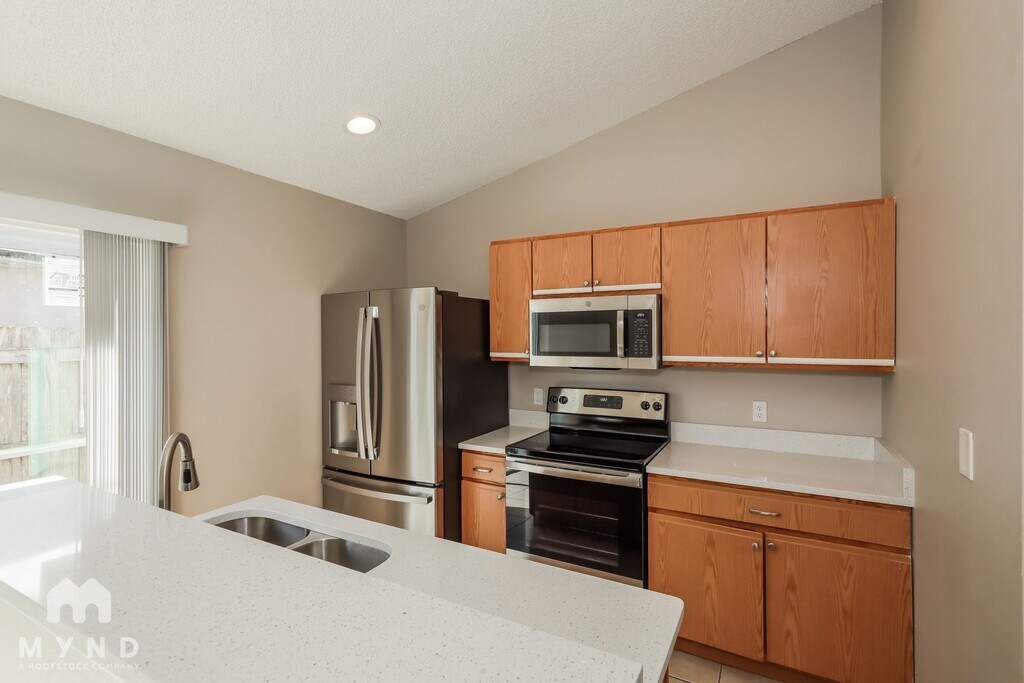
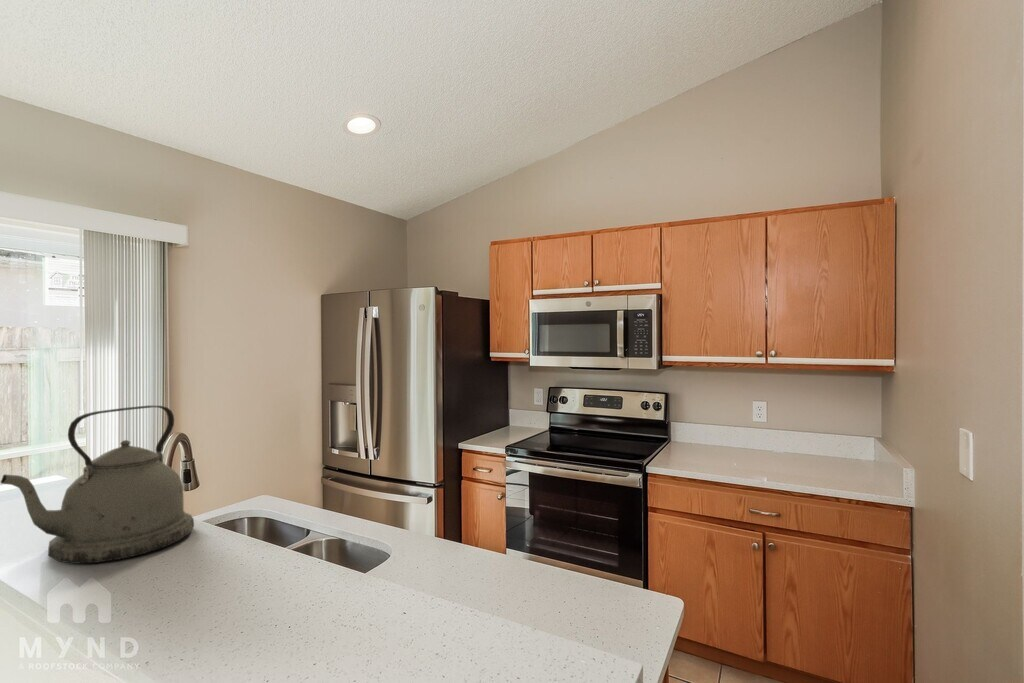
+ kettle (119, 476)
